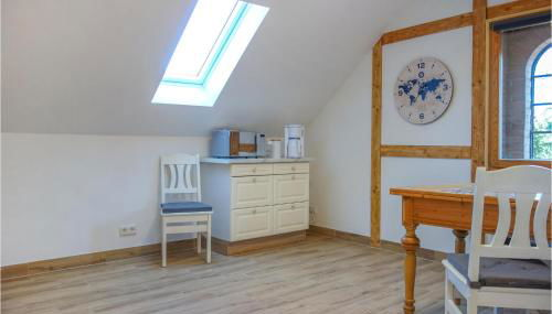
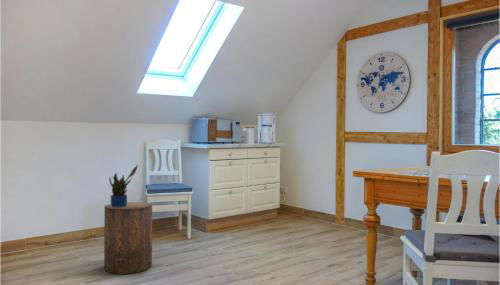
+ stool (128, 235)
+ potted plant (122, 184)
